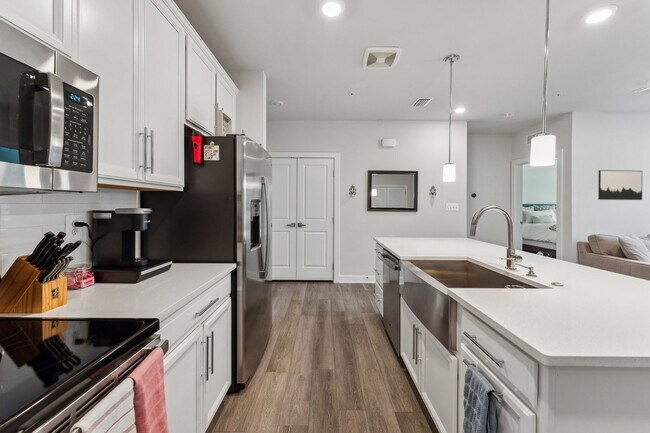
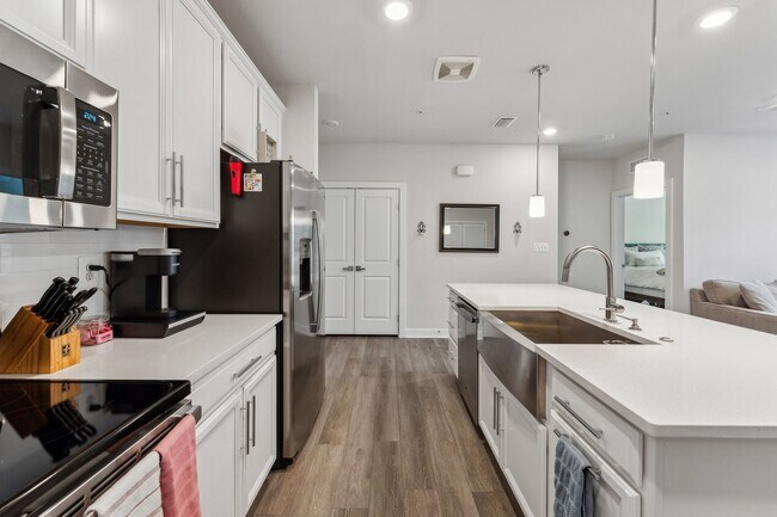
- wall art (620, 185)
